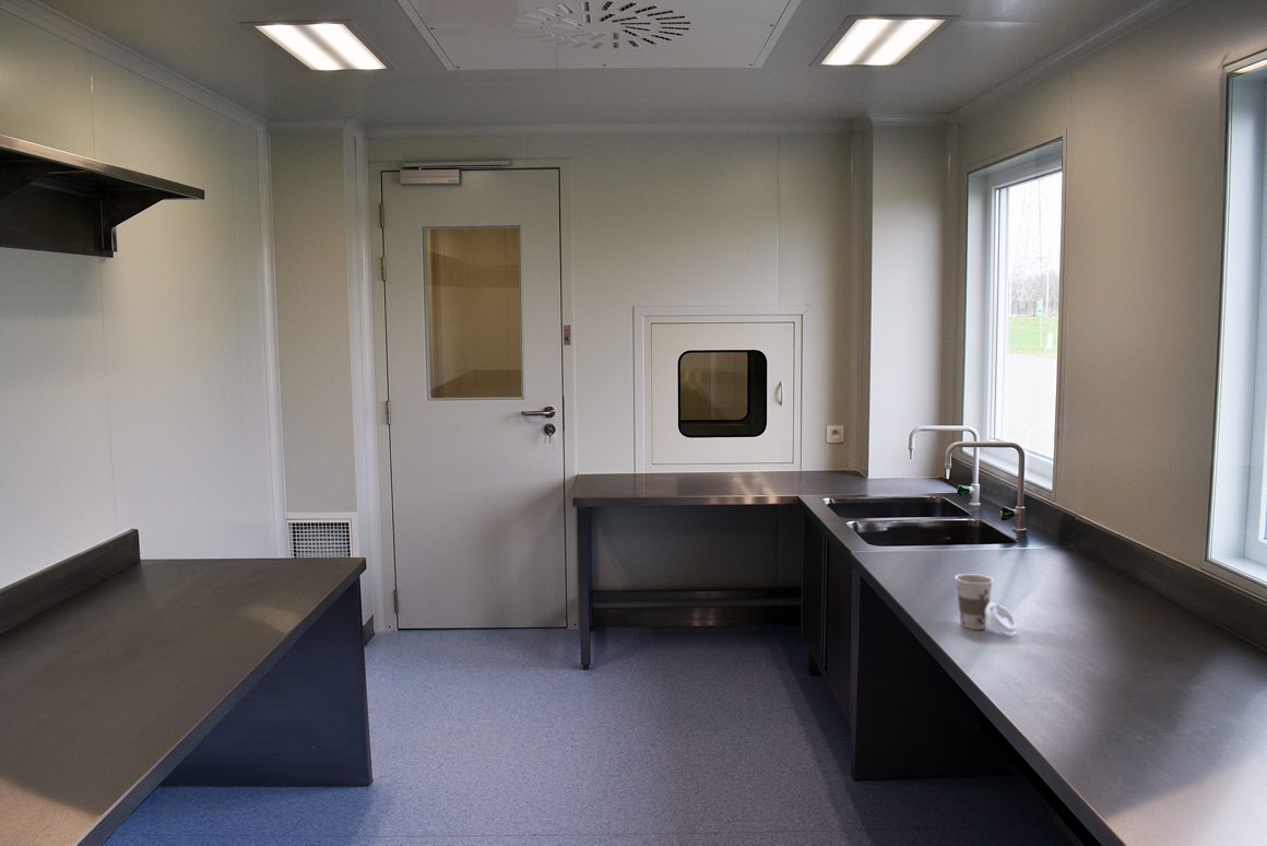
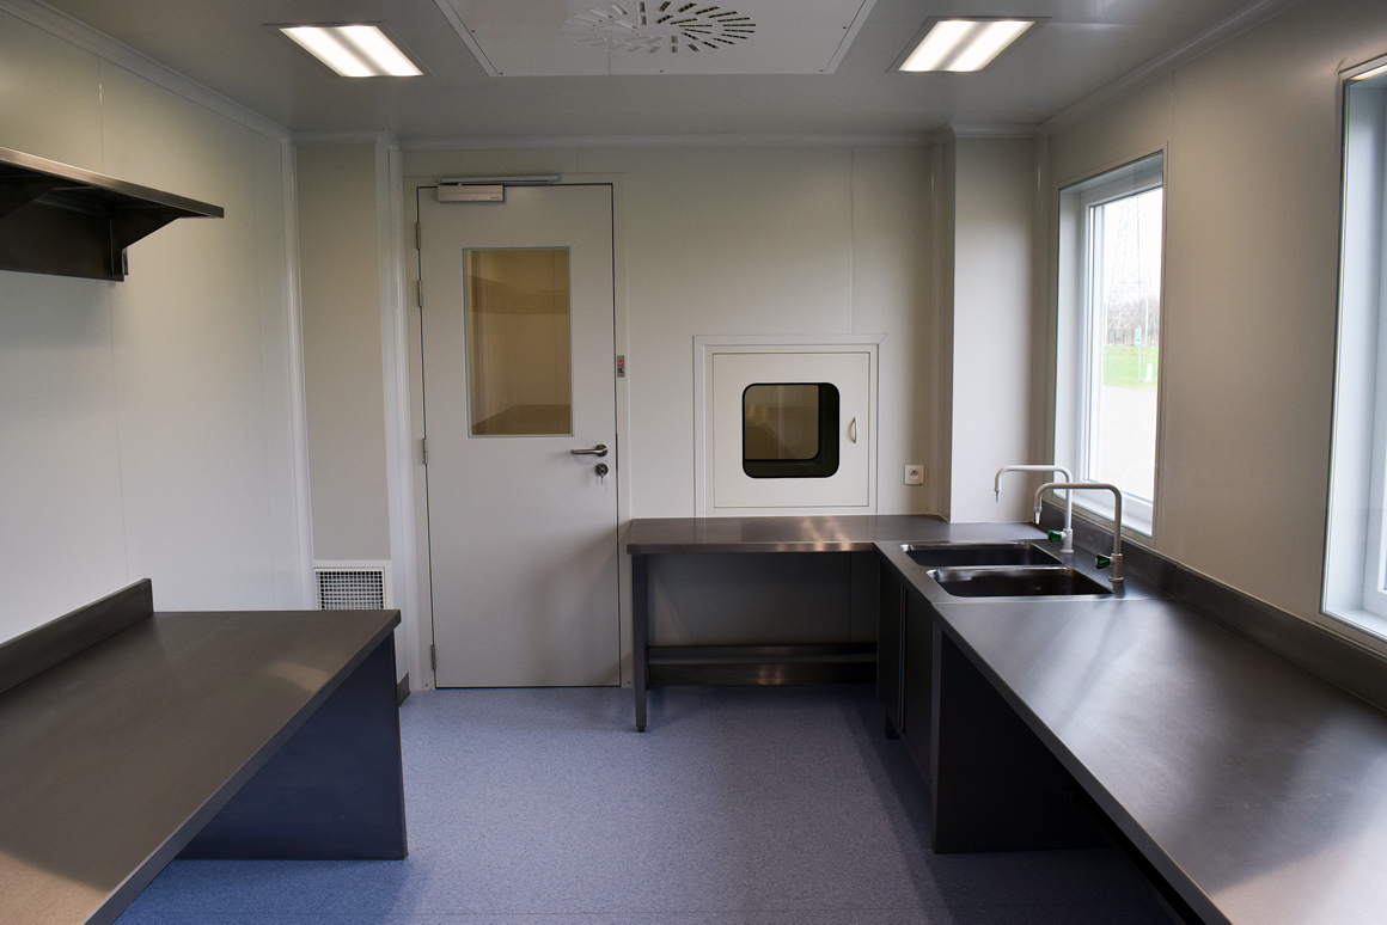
- cup (985, 604)
